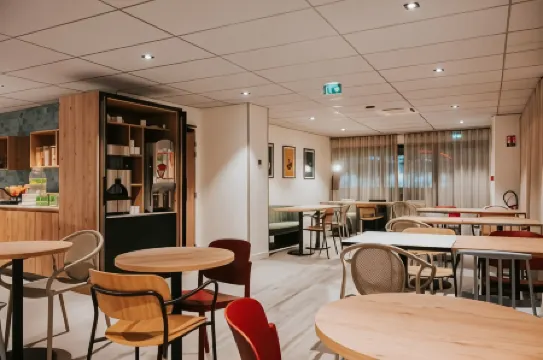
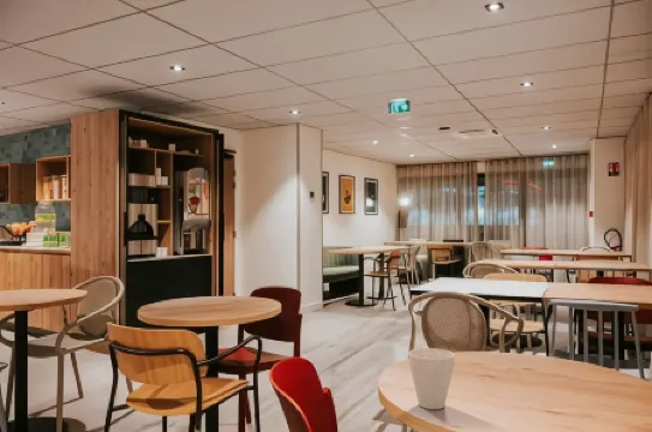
+ cup (431, 378)
